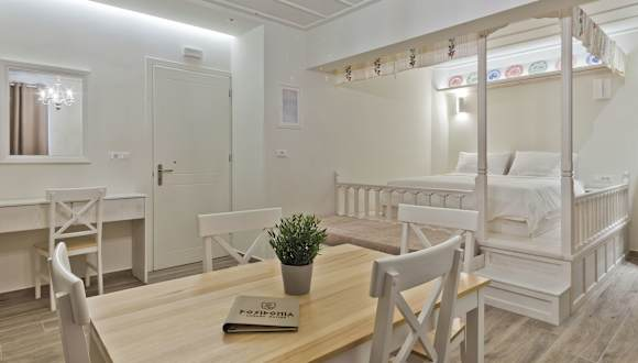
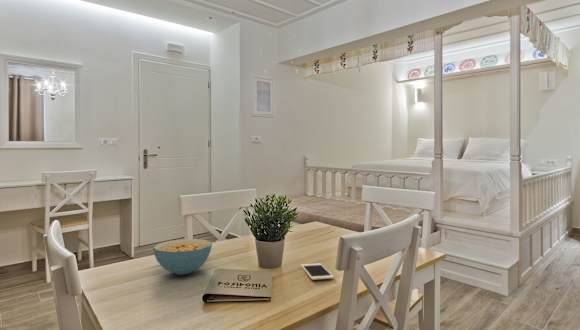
+ cereal bowl (183, 258)
+ cell phone (316, 271)
